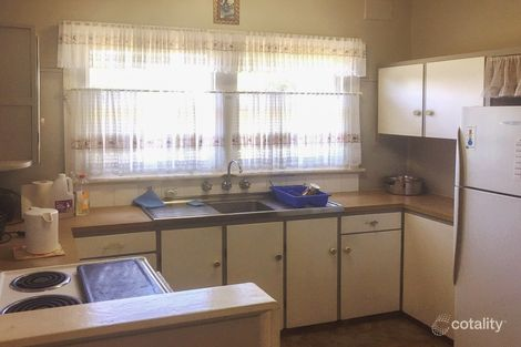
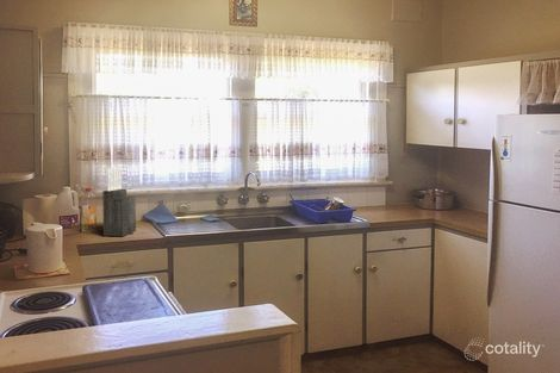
+ knife block (122, 200)
